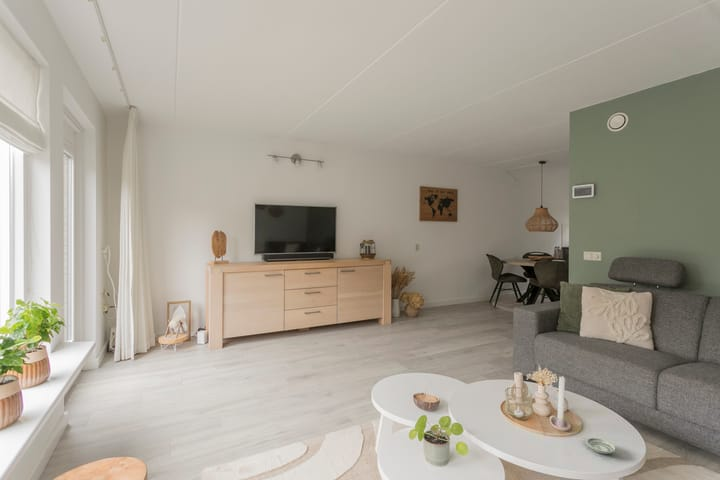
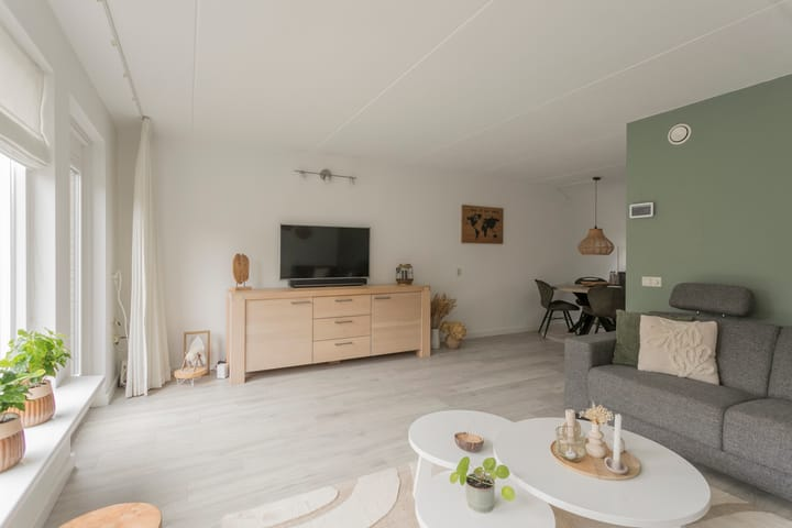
- saucer (600, 447)
